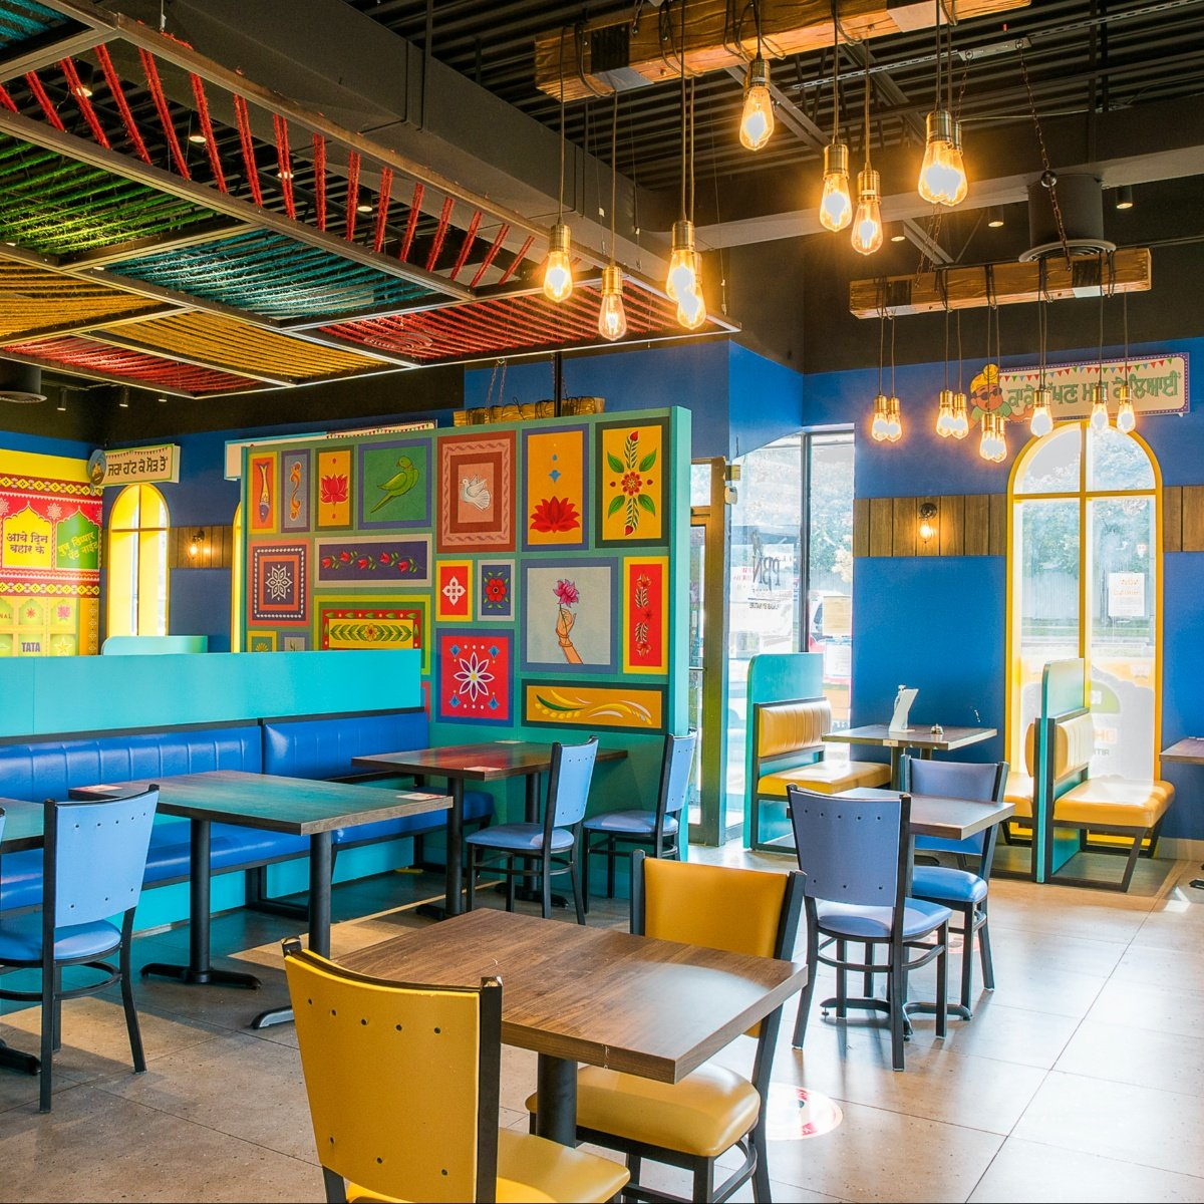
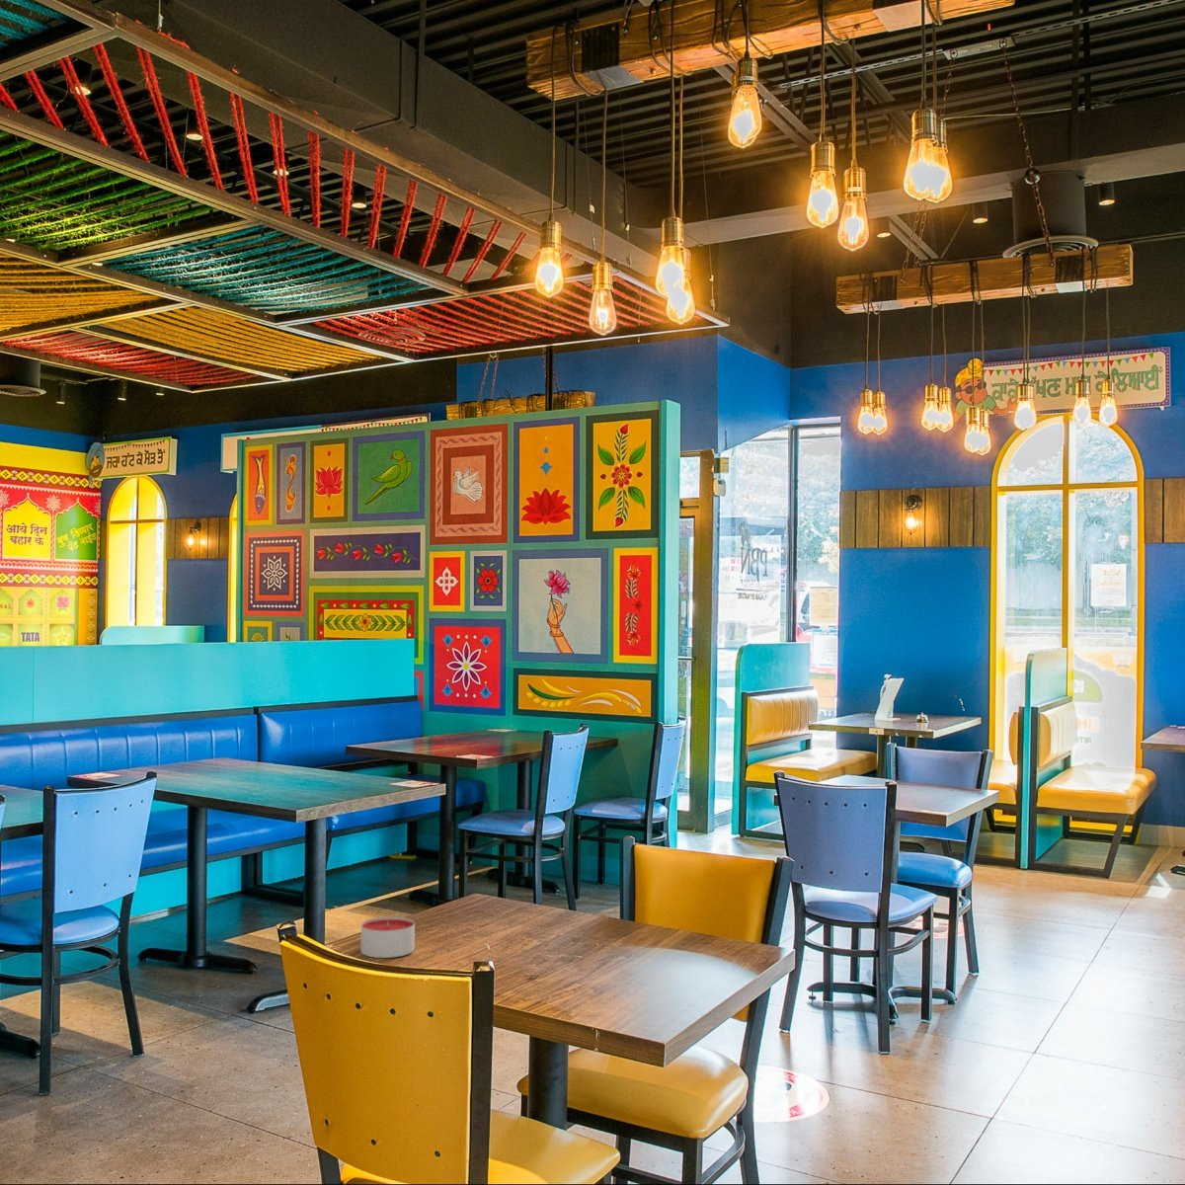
+ candle (387, 935)
